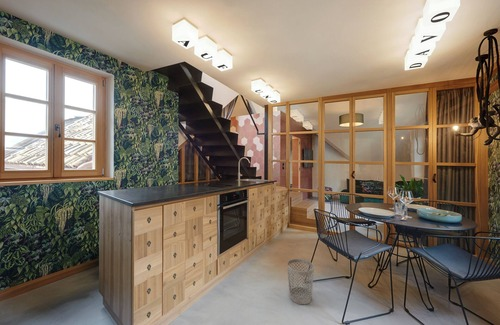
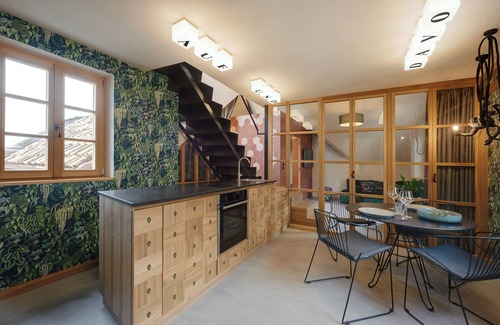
- wastebasket (299, 281)
